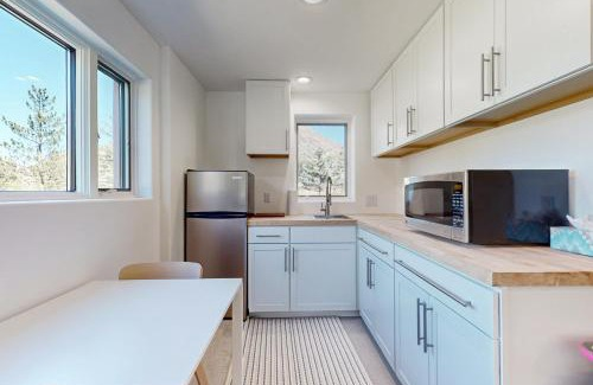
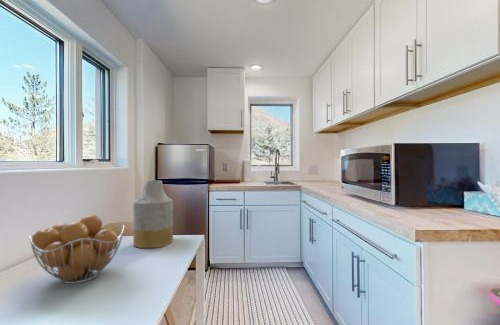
+ fruit basket (80, 247)
+ vase (153, 211)
